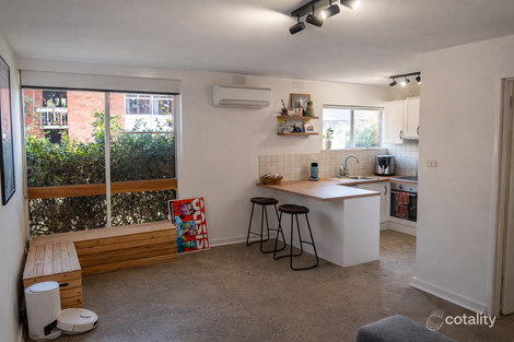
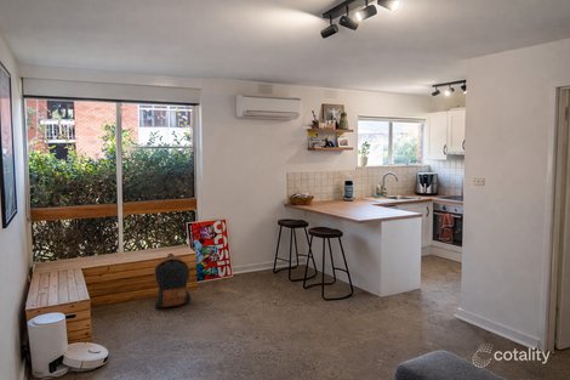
+ backpack (171, 278)
